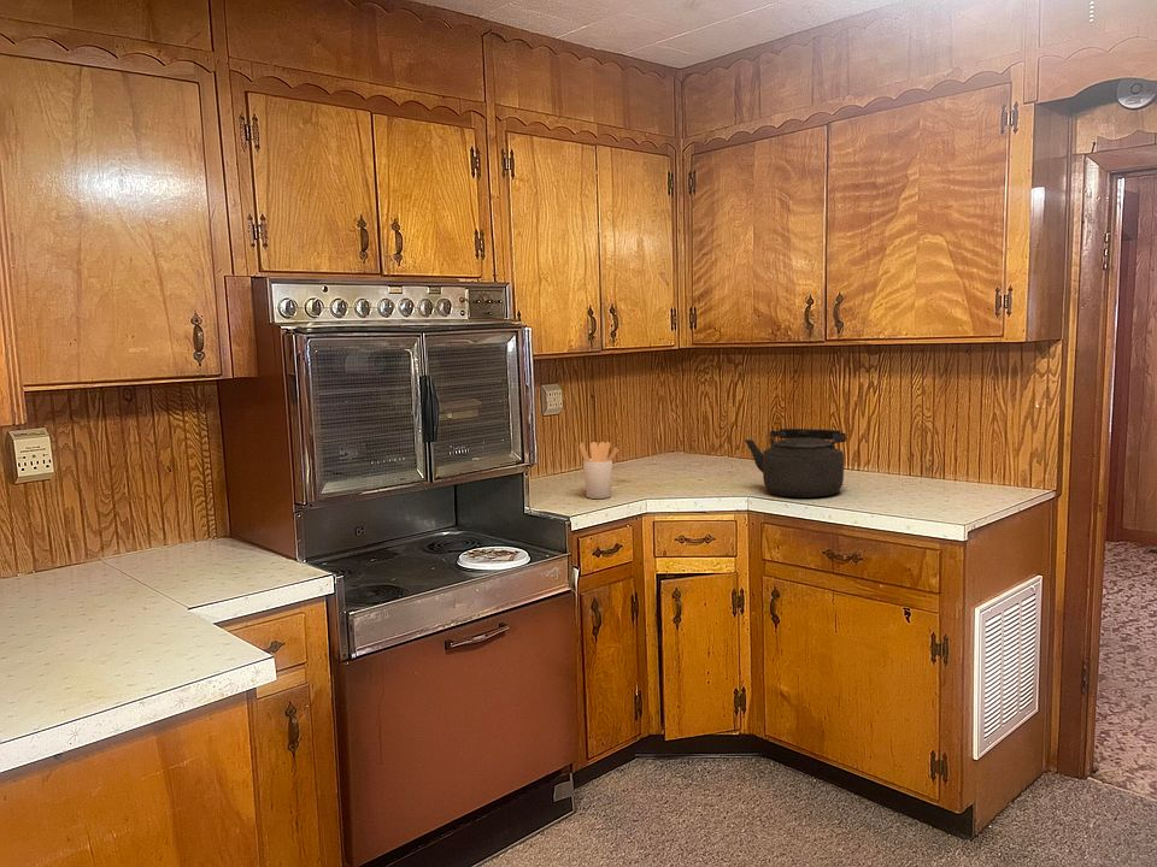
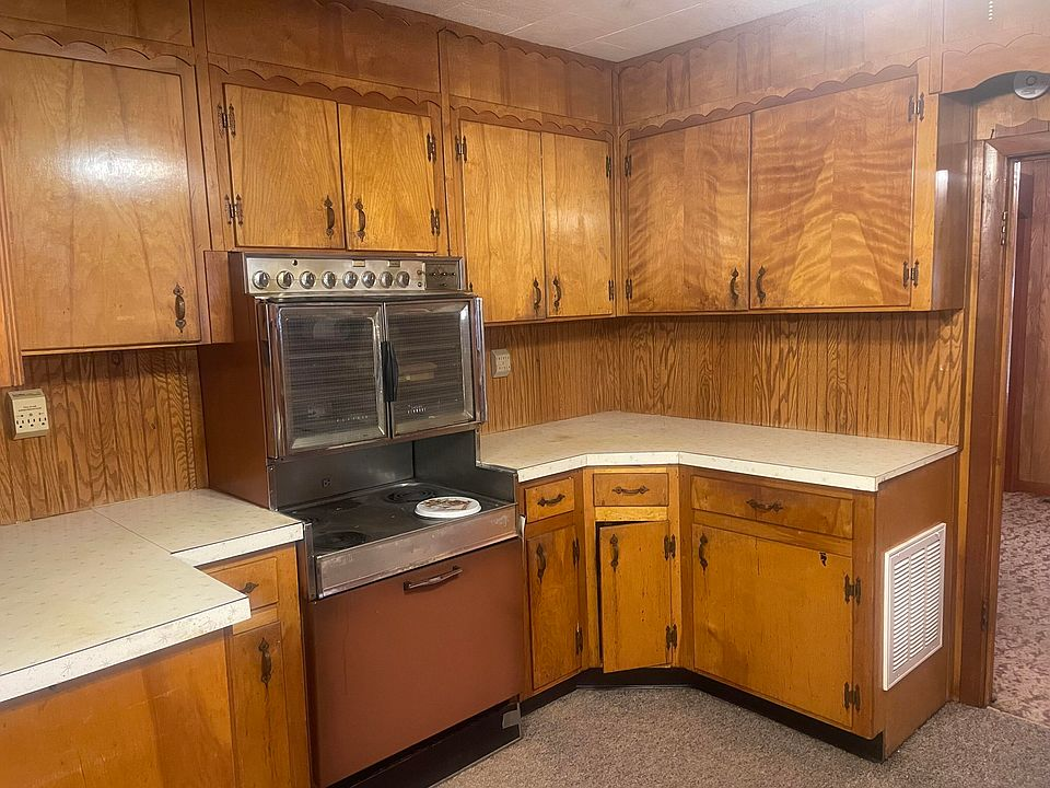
- kettle (800, 460)
- utensil holder (598, 467)
